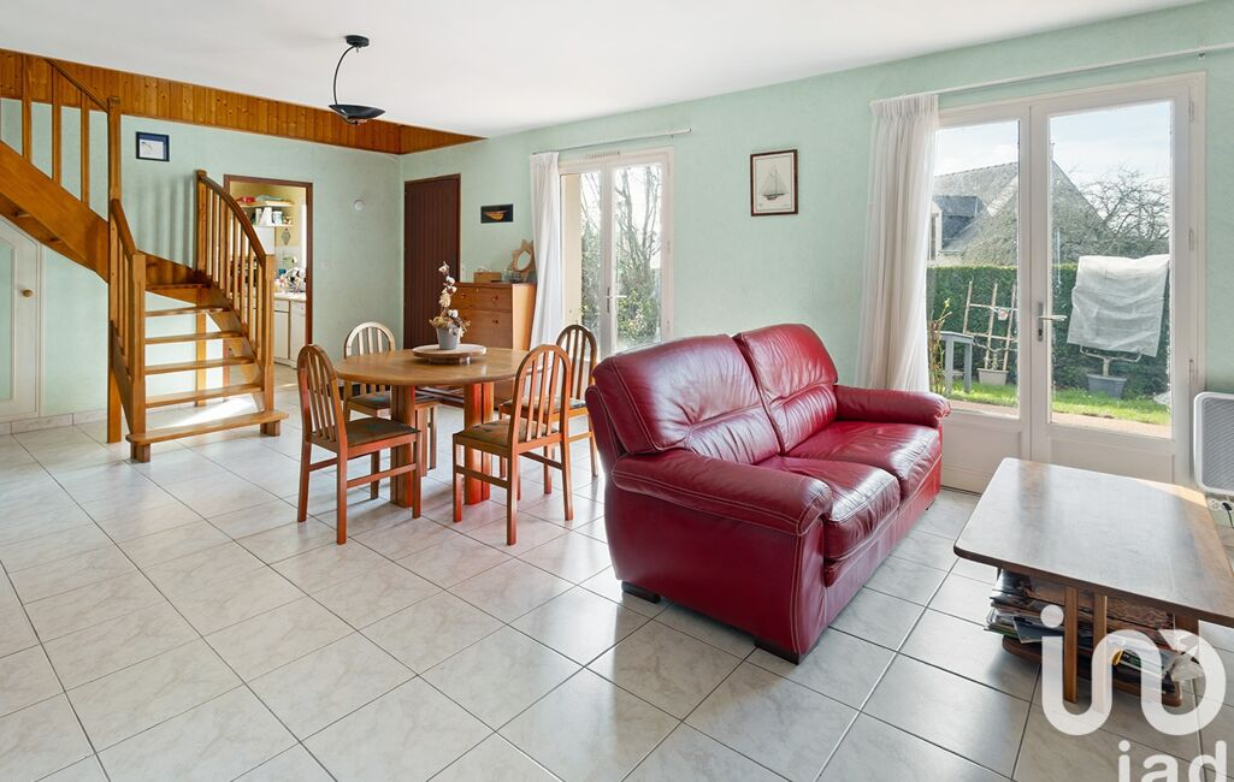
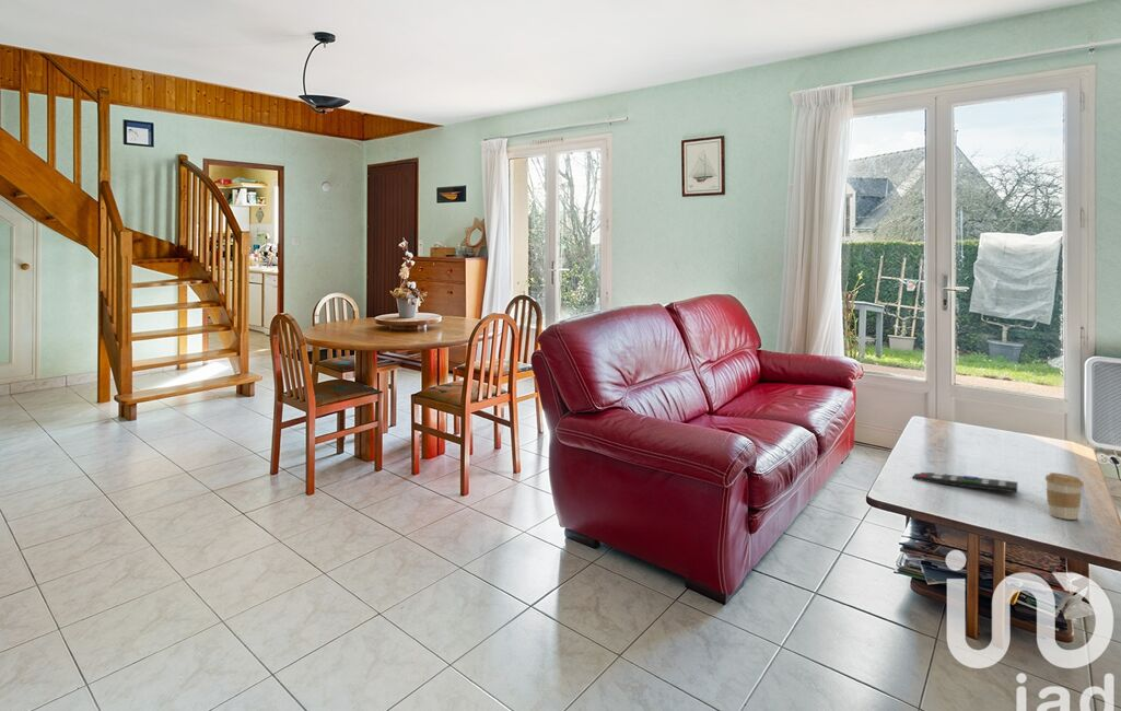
+ remote control (964, 480)
+ coffee cup (1063, 494)
